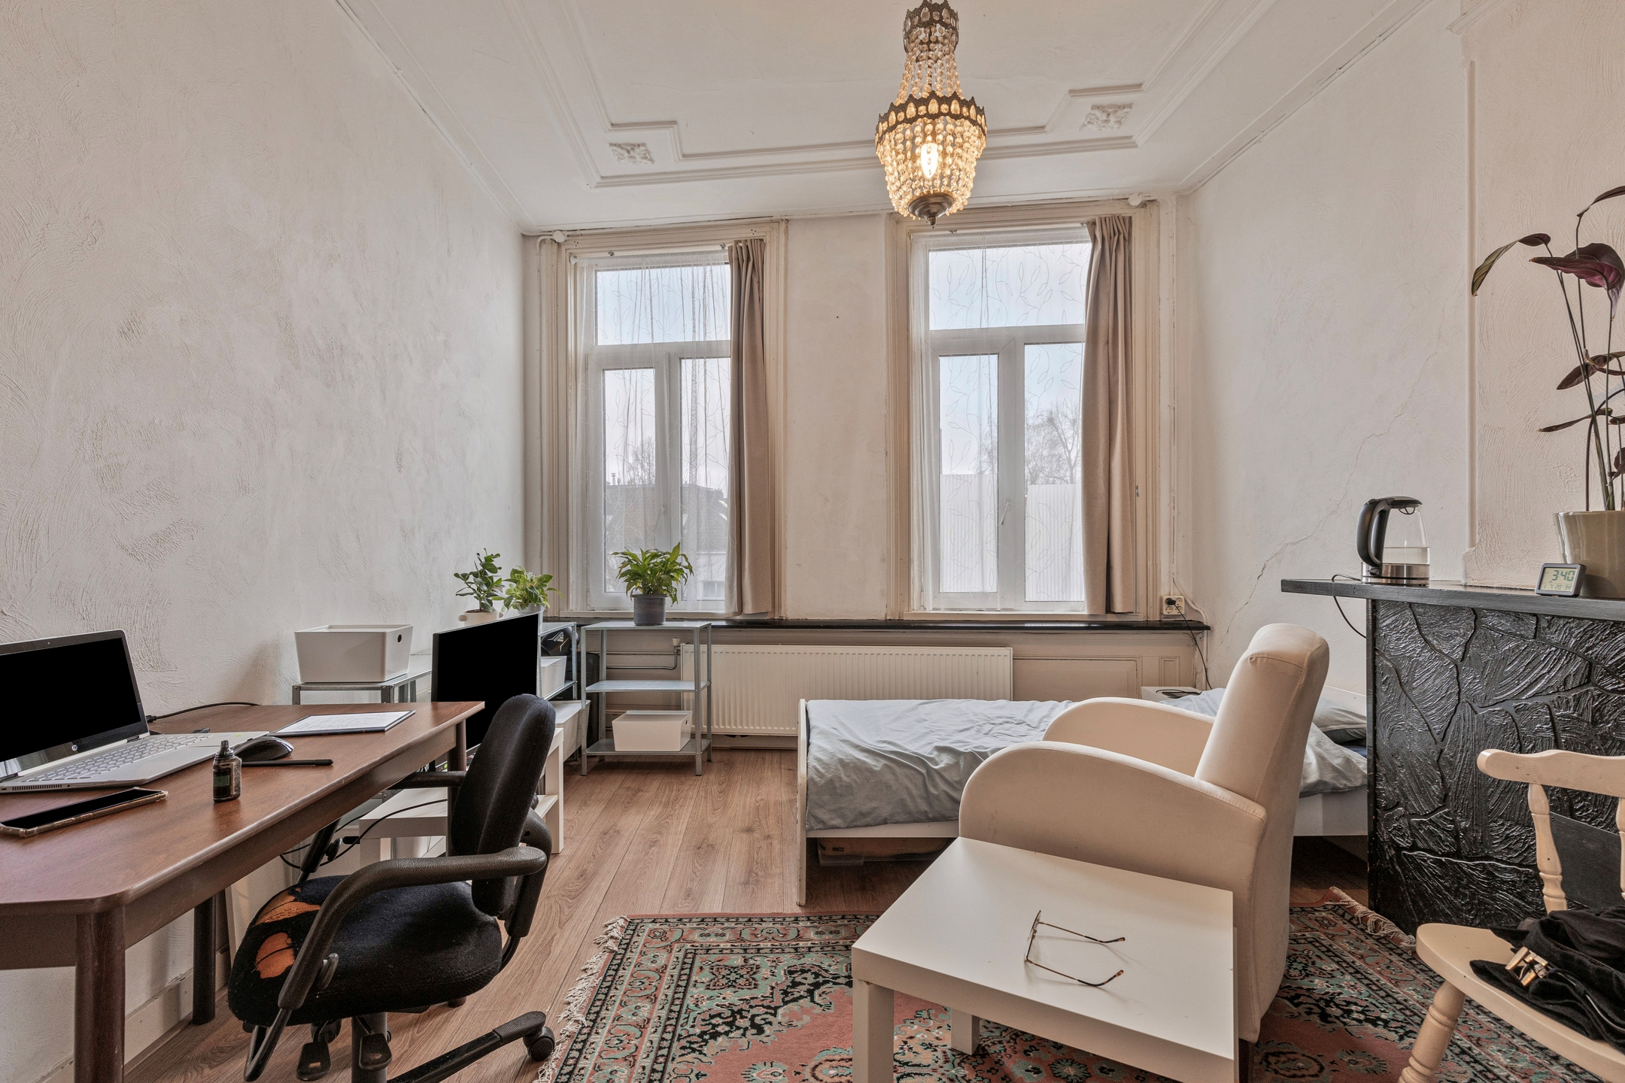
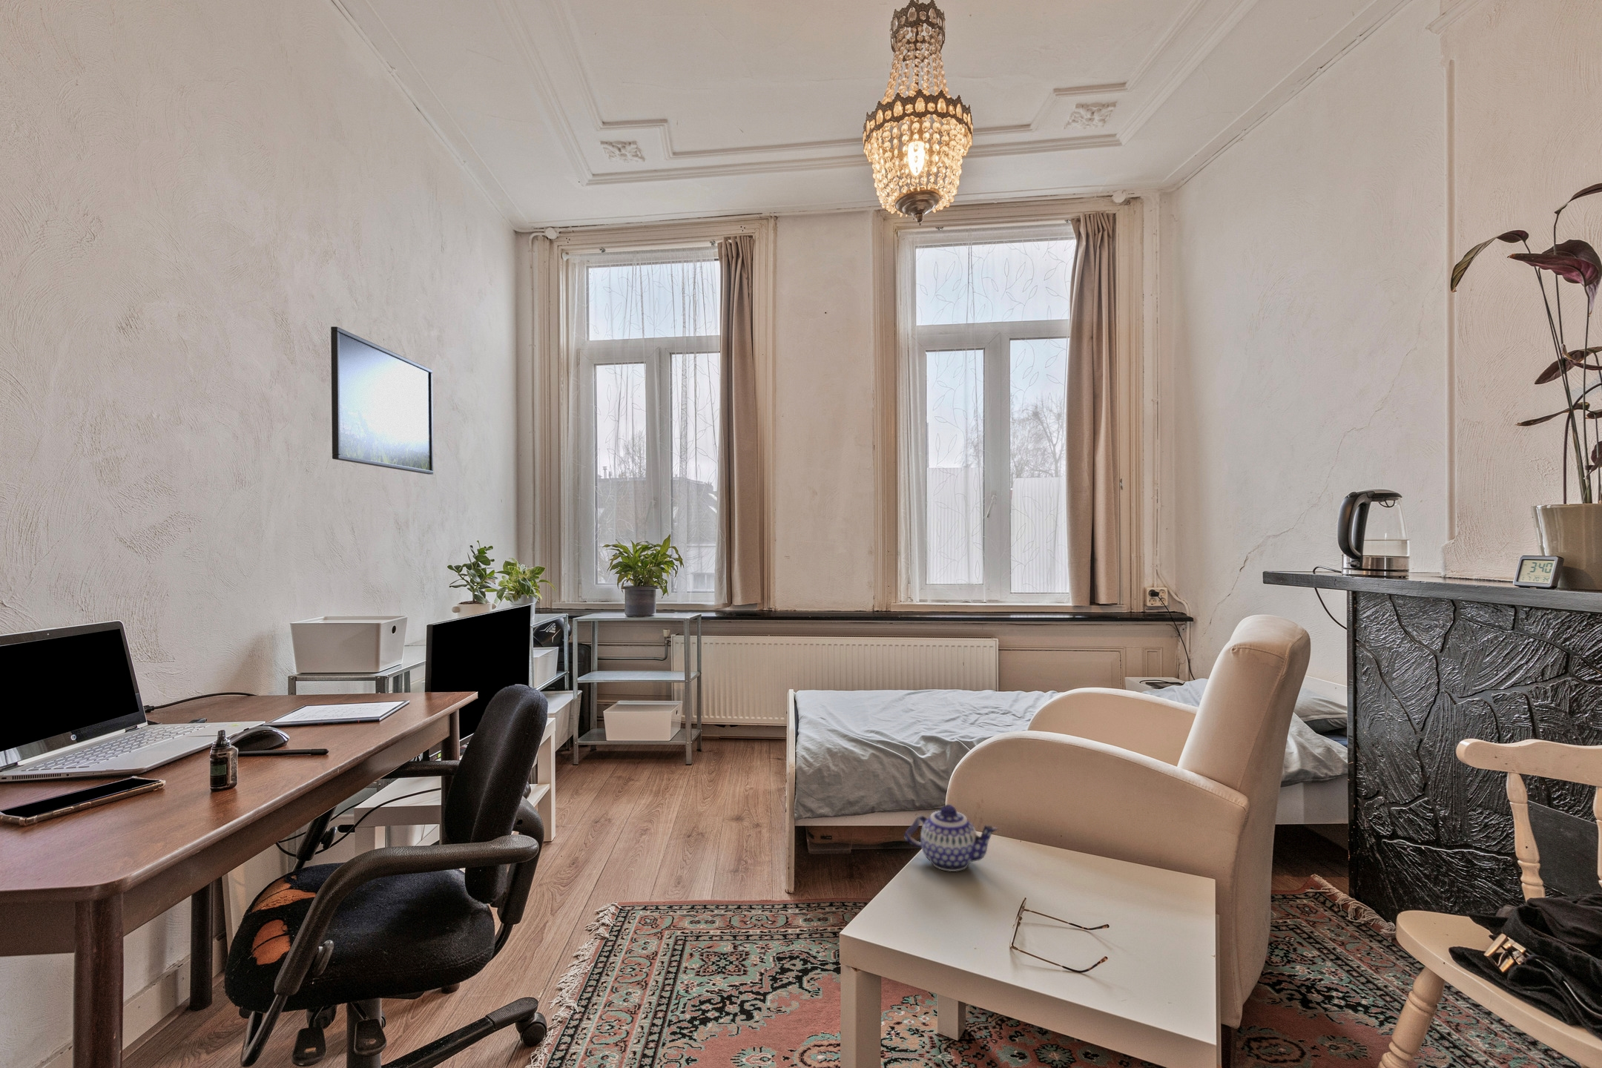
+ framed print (387, 409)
+ teapot (950, 834)
